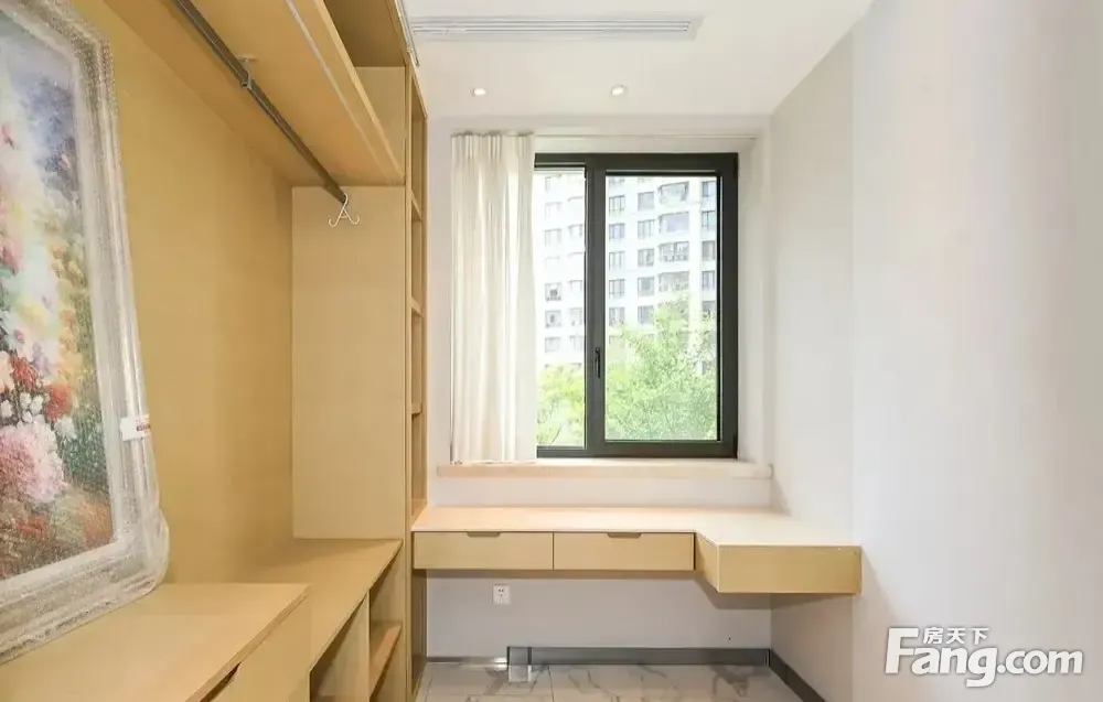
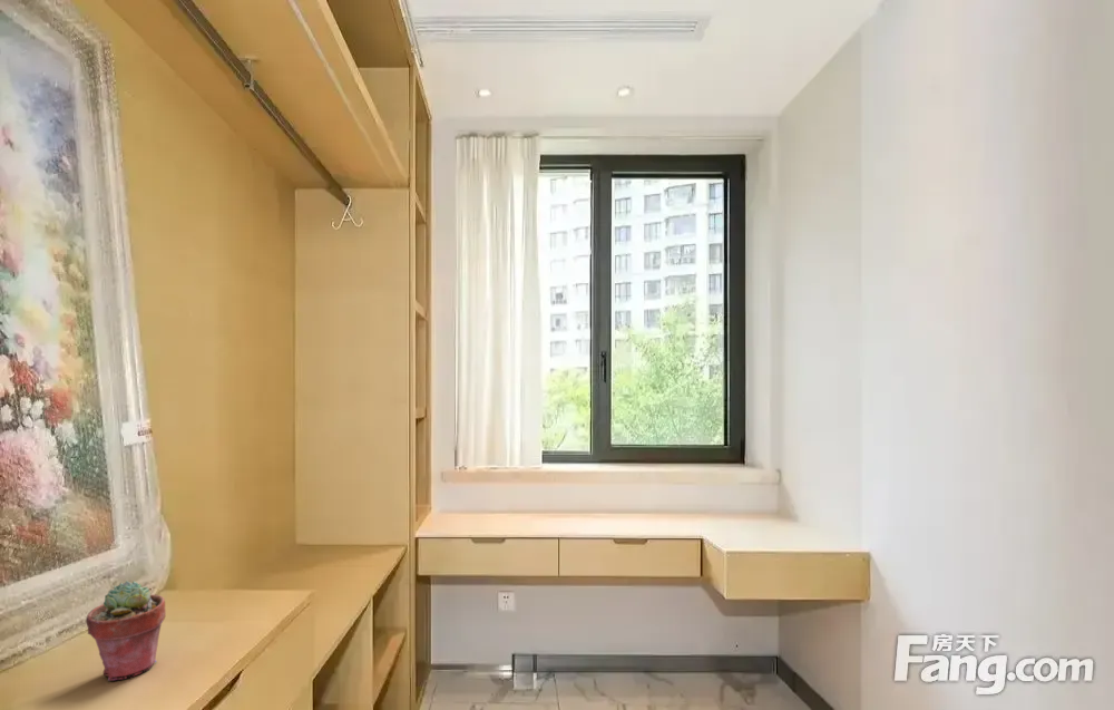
+ potted succulent (127, 624)
